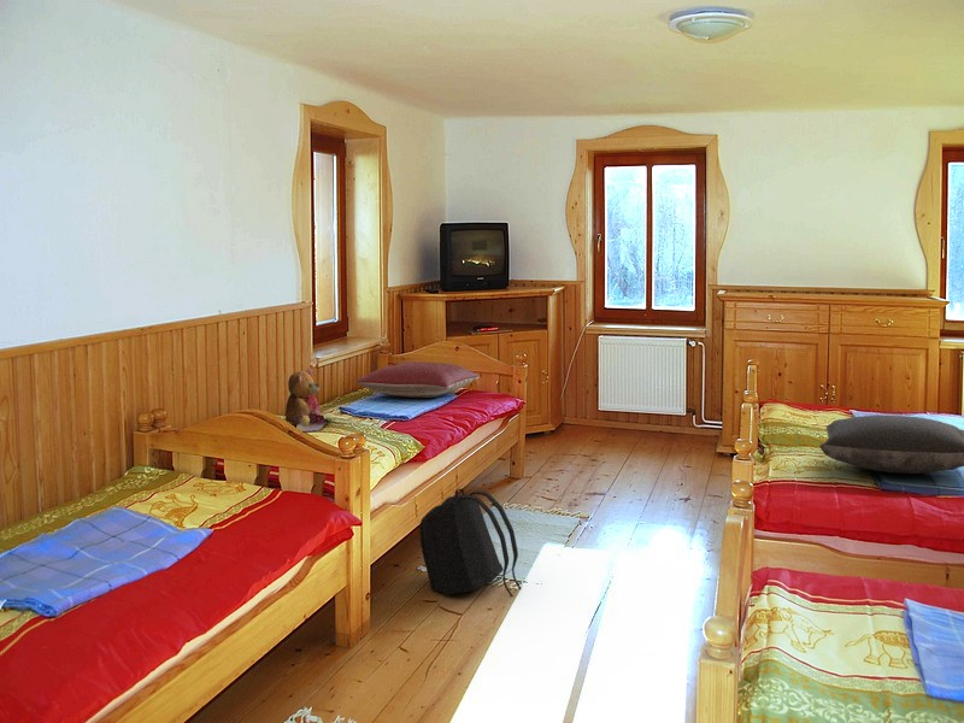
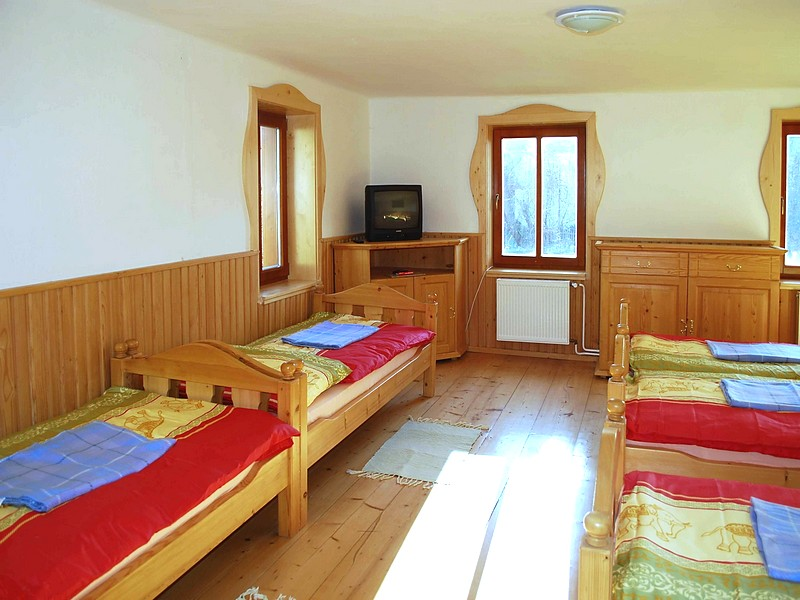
- backpack (471, 537)
- pillow (895, 443)
- pillow (419, 378)
- teddy bear (307, 398)
